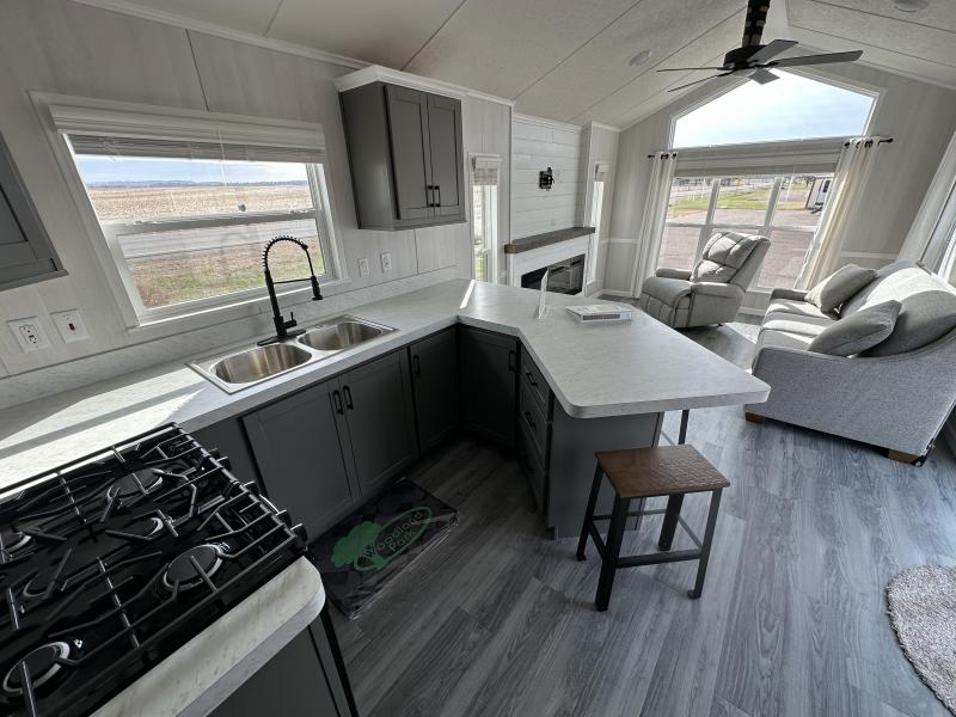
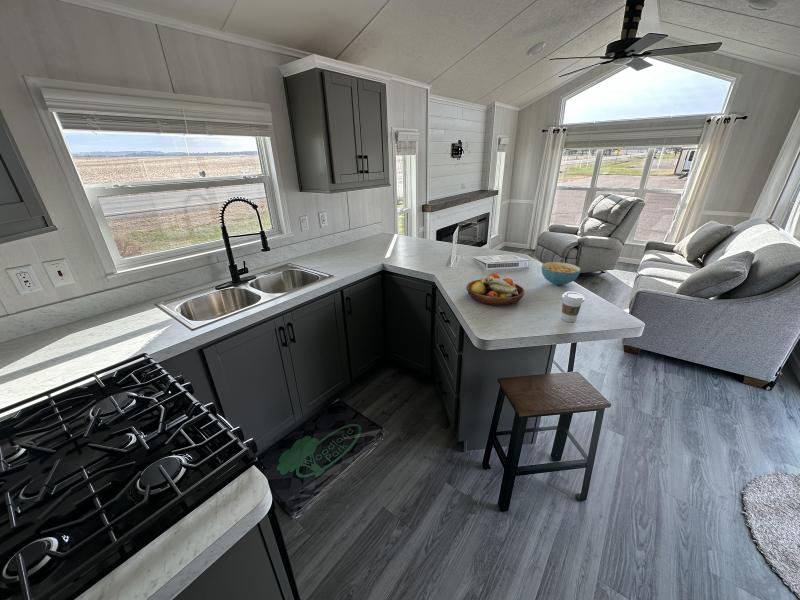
+ coffee cup (571, 307)
+ fruit bowl (495, 286)
+ cereal bowl (559, 275)
